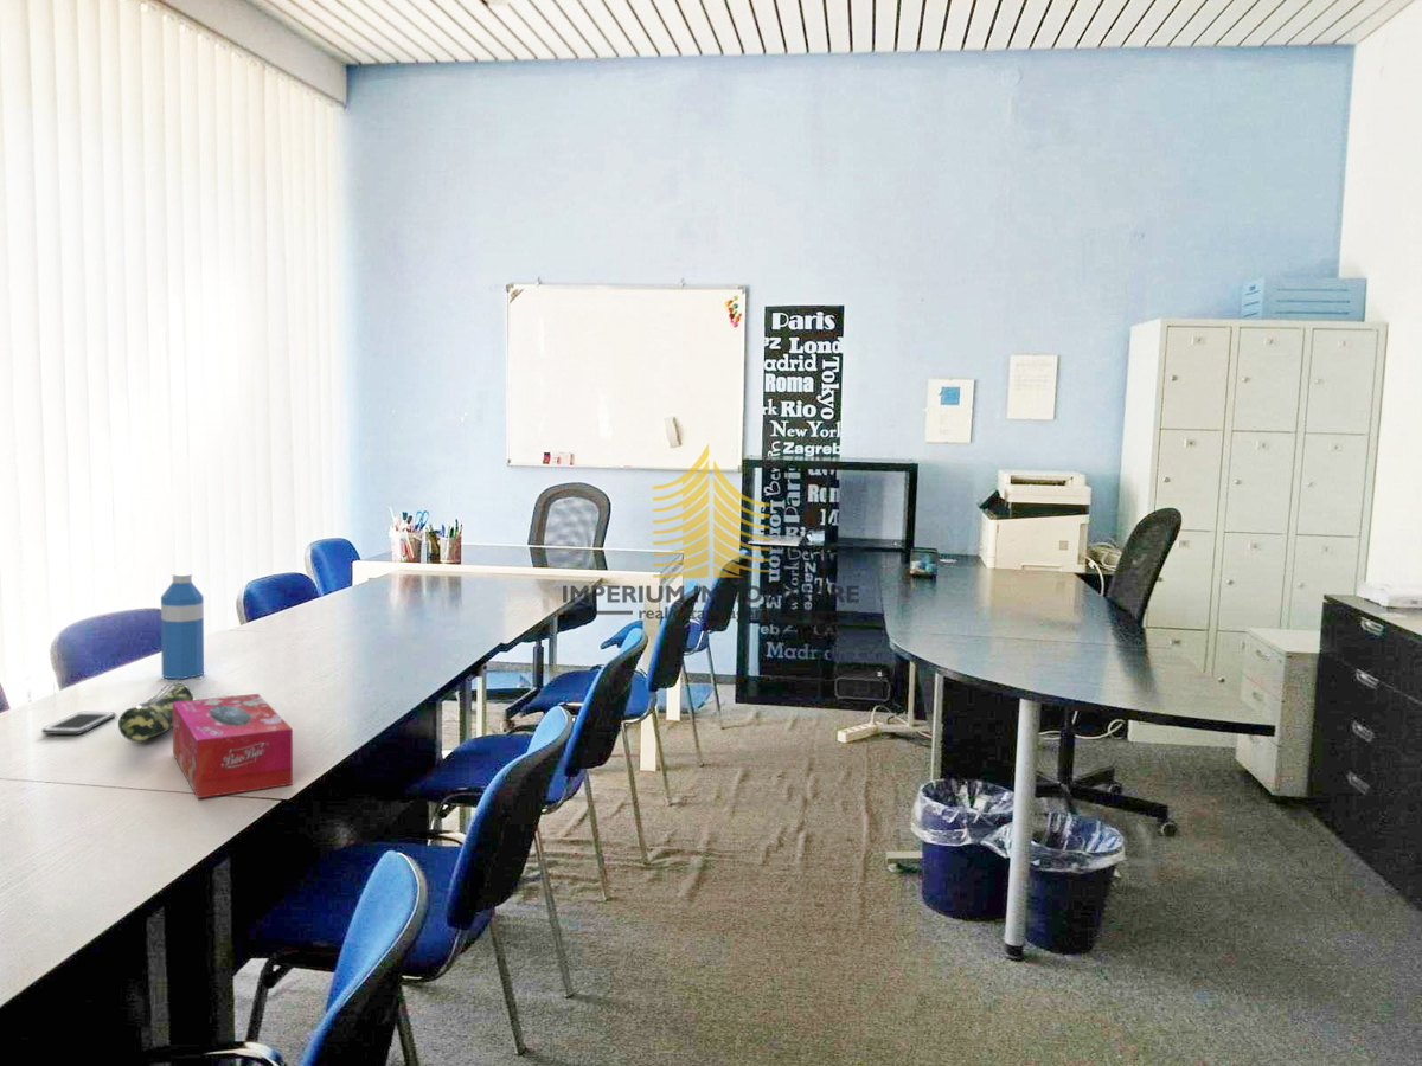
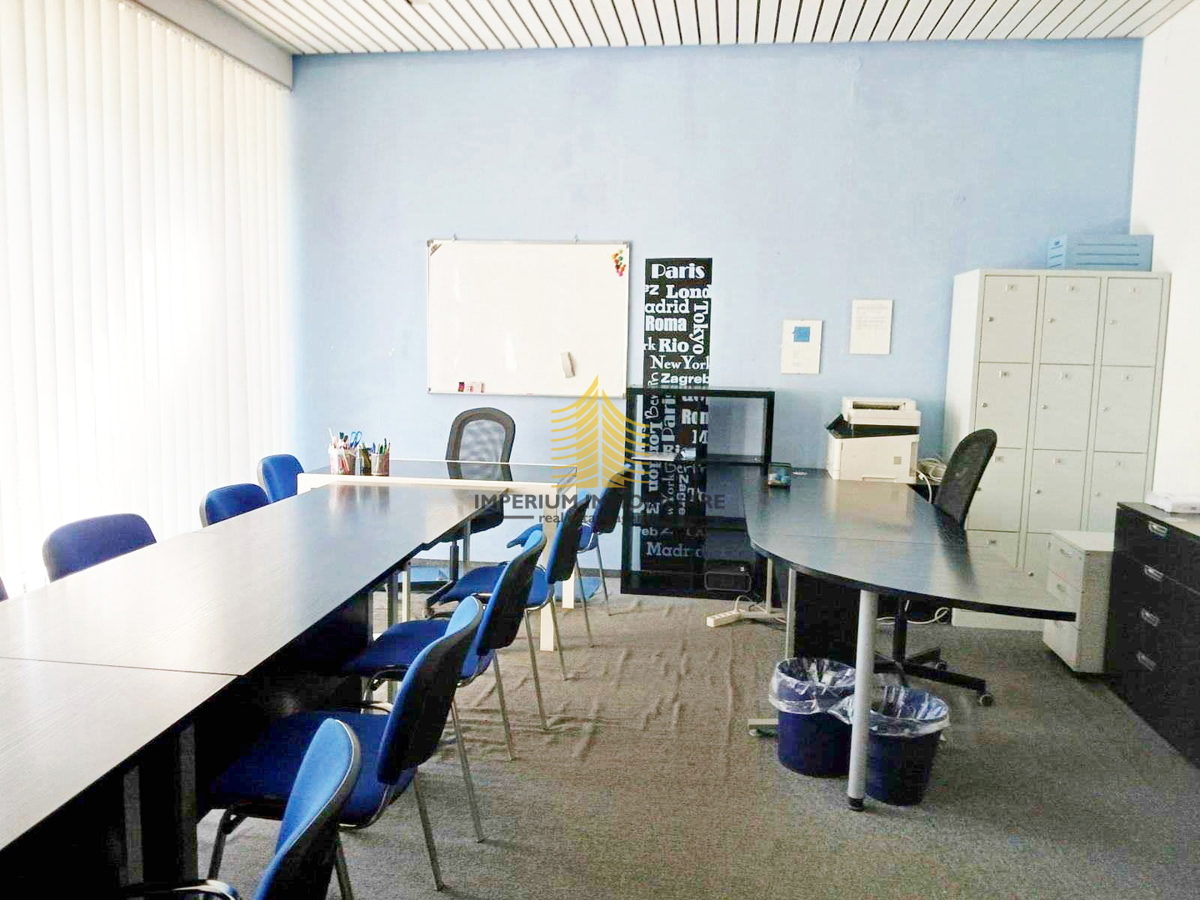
- cell phone (79, 723)
- tissue box (230, 741)
- pencil case (156, 713)
- water bottle (182, 624)
